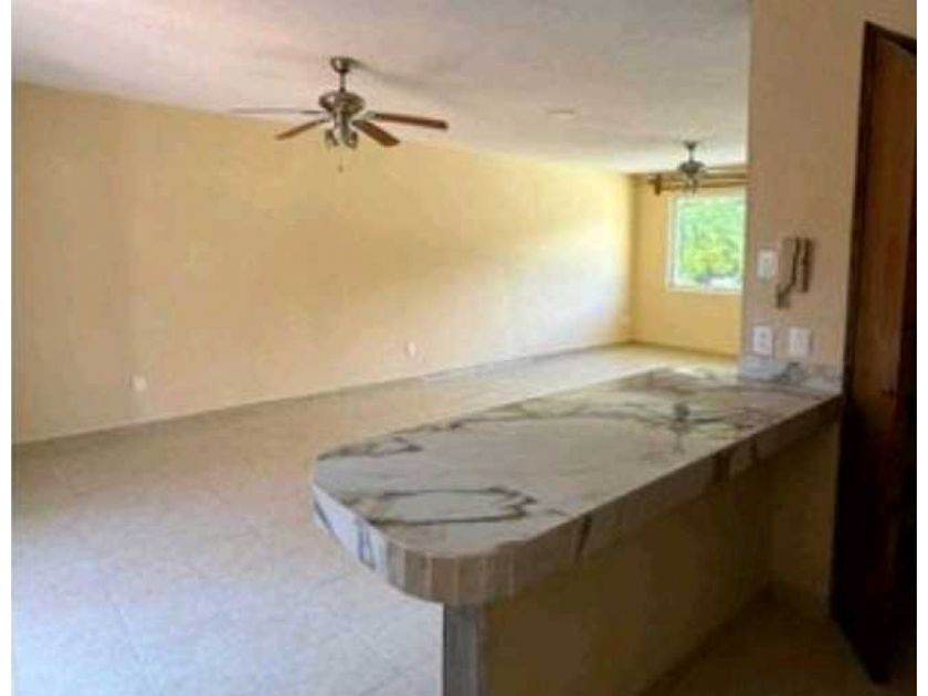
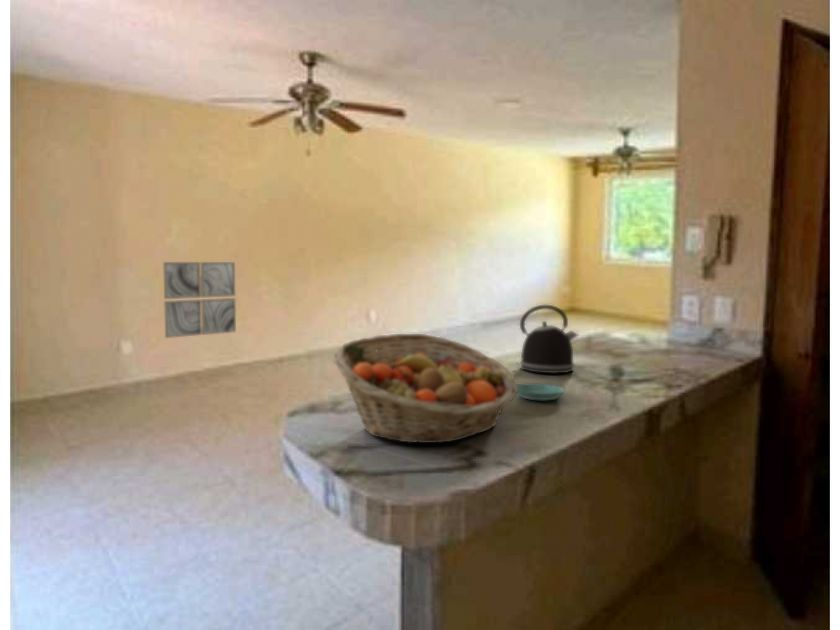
+ kettle (547, 336)
+ wall art (201, 299)
+ fruit basket (427, 383)
+ saucer (538, 392)
